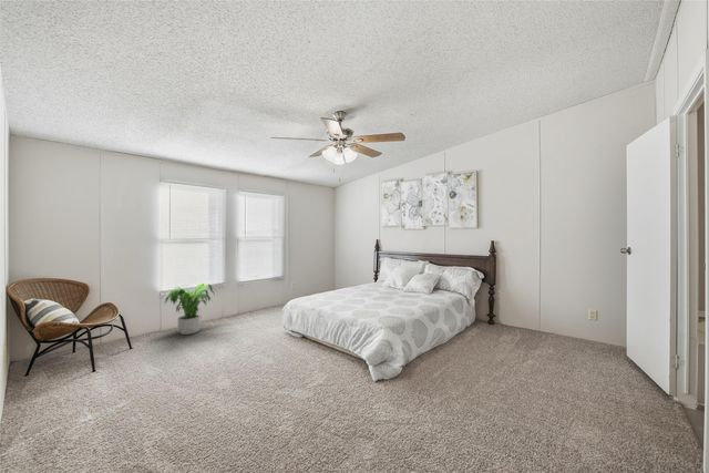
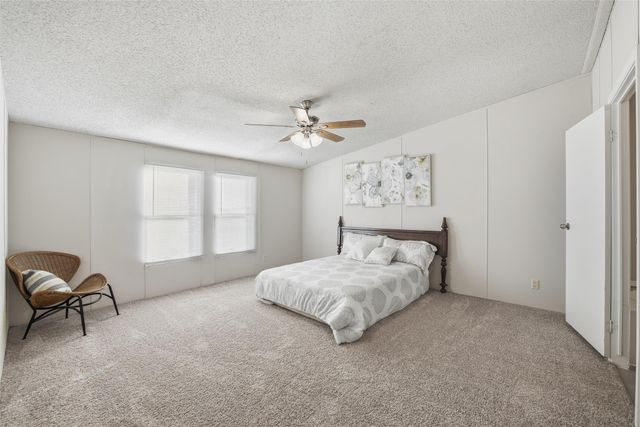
- potted plant (192, 308)
